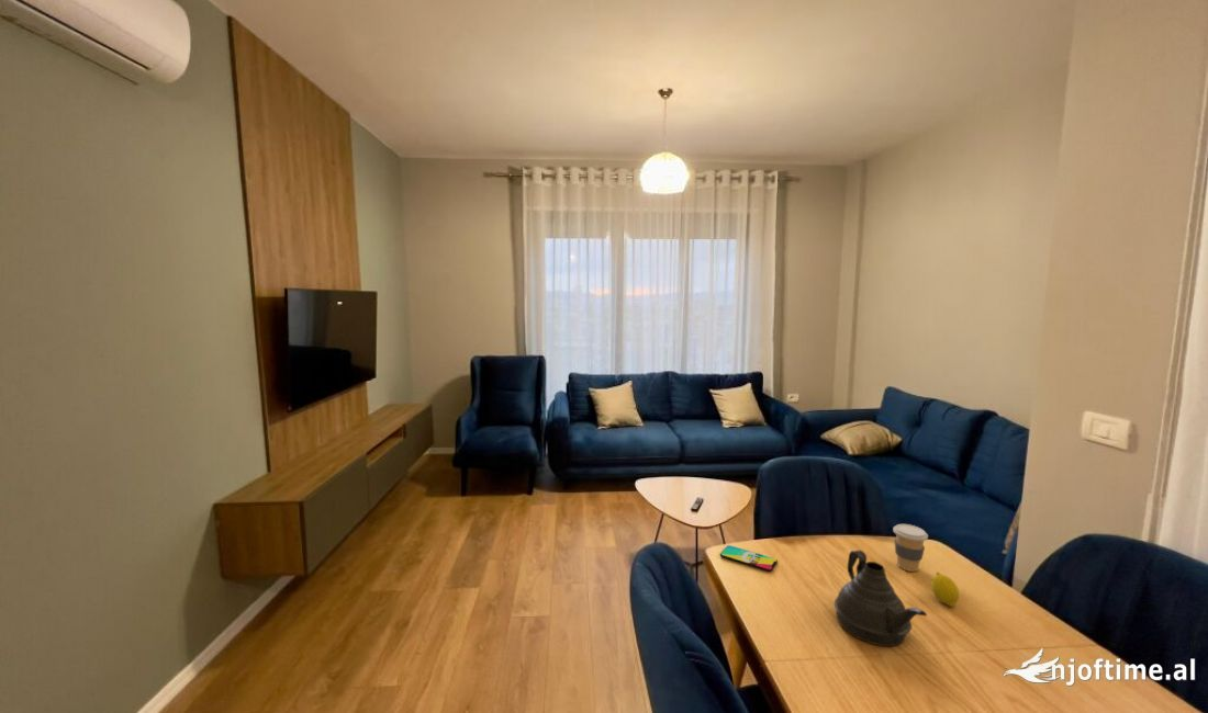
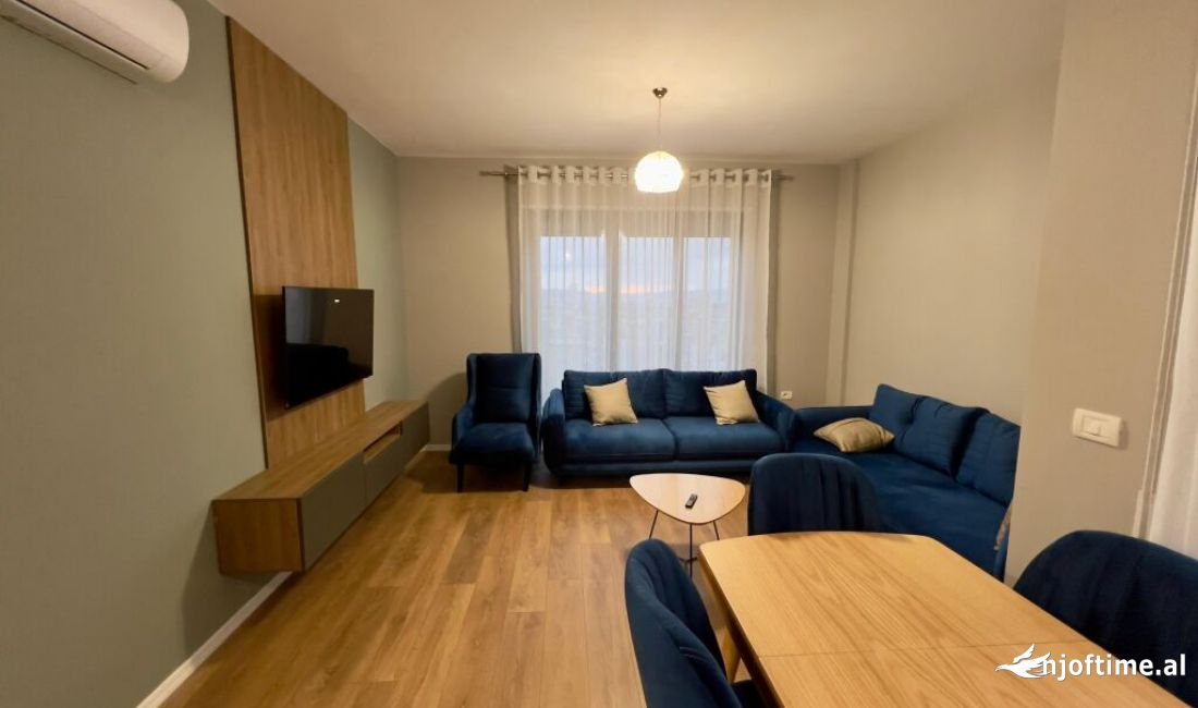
- teapot (880, 603)
- fruit (944, 589)
- smartphone (748, 557)
- coffee cup (908, 547)
